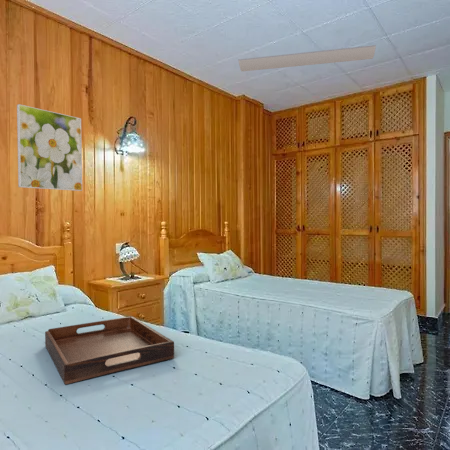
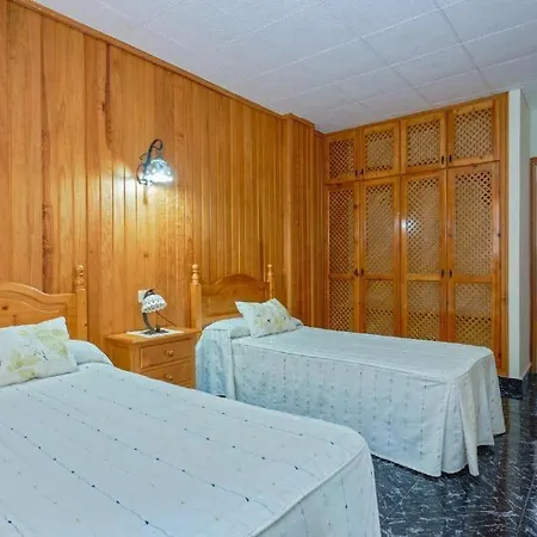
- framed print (51, 150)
- ceiling light fixture (304, 59)
- serving tray (105, 343)
